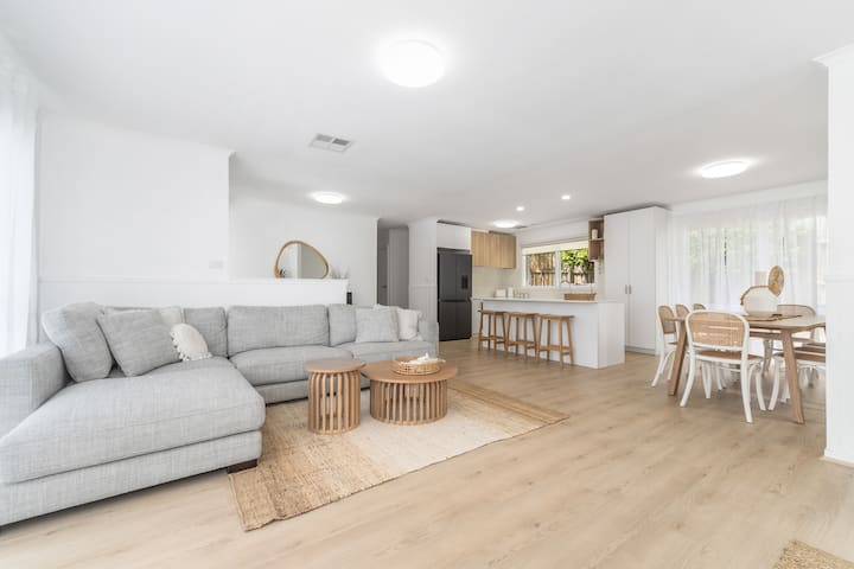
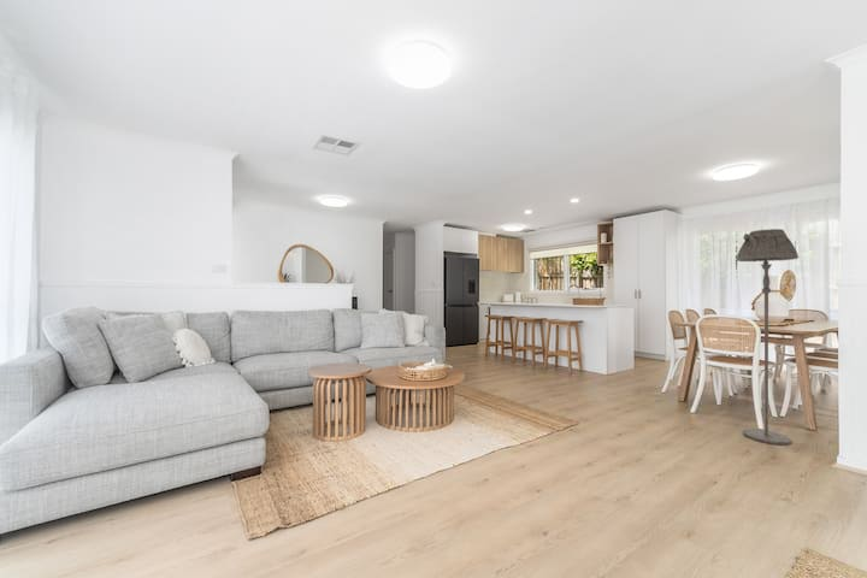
+ floor lamp (766, 334)
